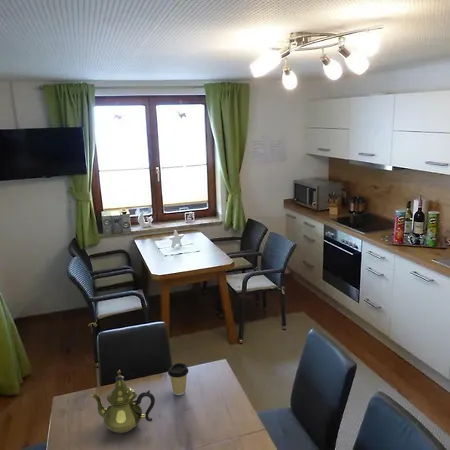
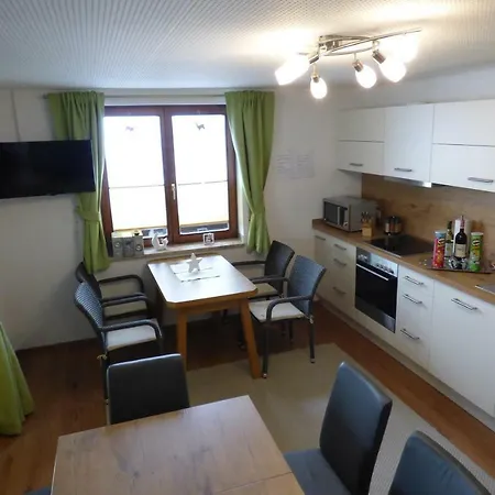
- teapot (123, 398)
- coffee cup (178, 379)
